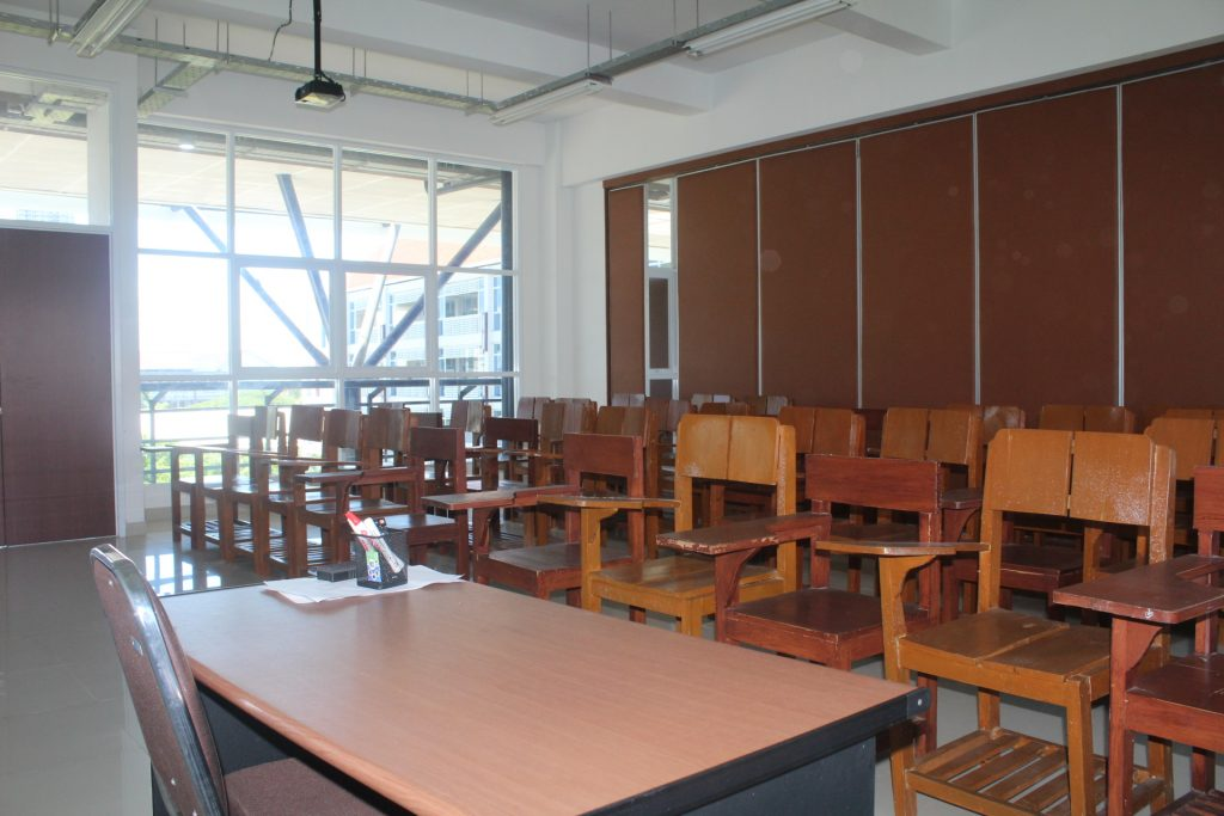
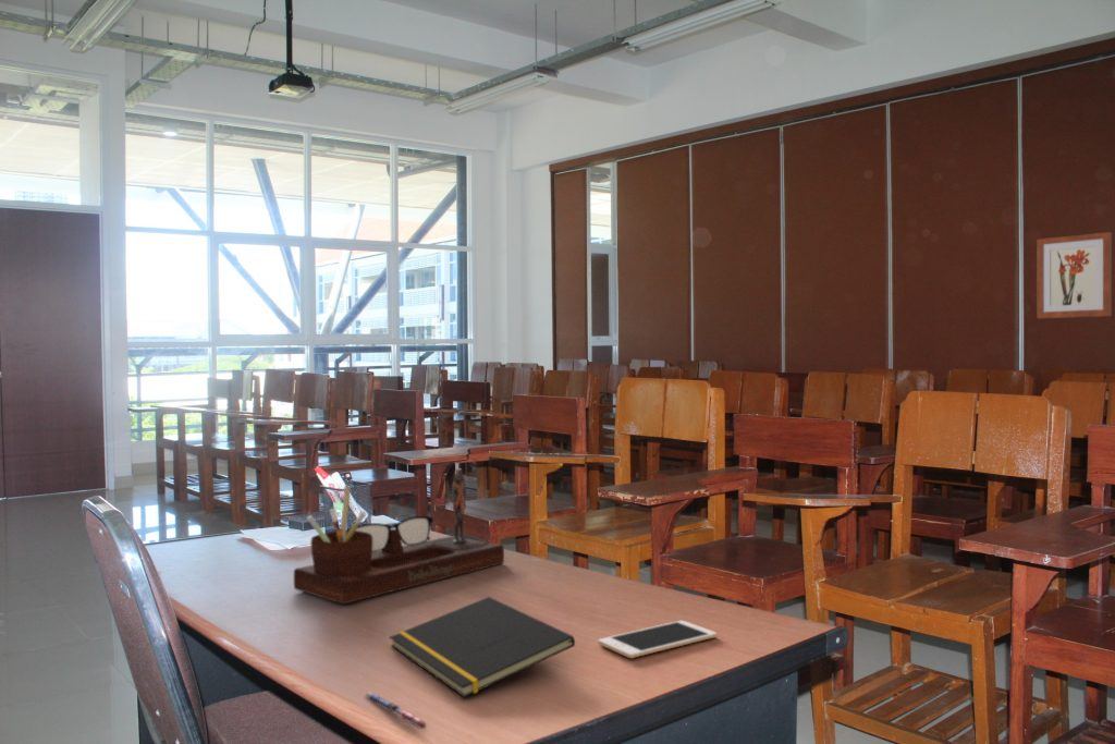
+ pen (394, 707)
+ wall art (1073, 276)
+ notepad (478, 641)
+ desk organizer (395, 527)
+ cell phone (658, 637)
